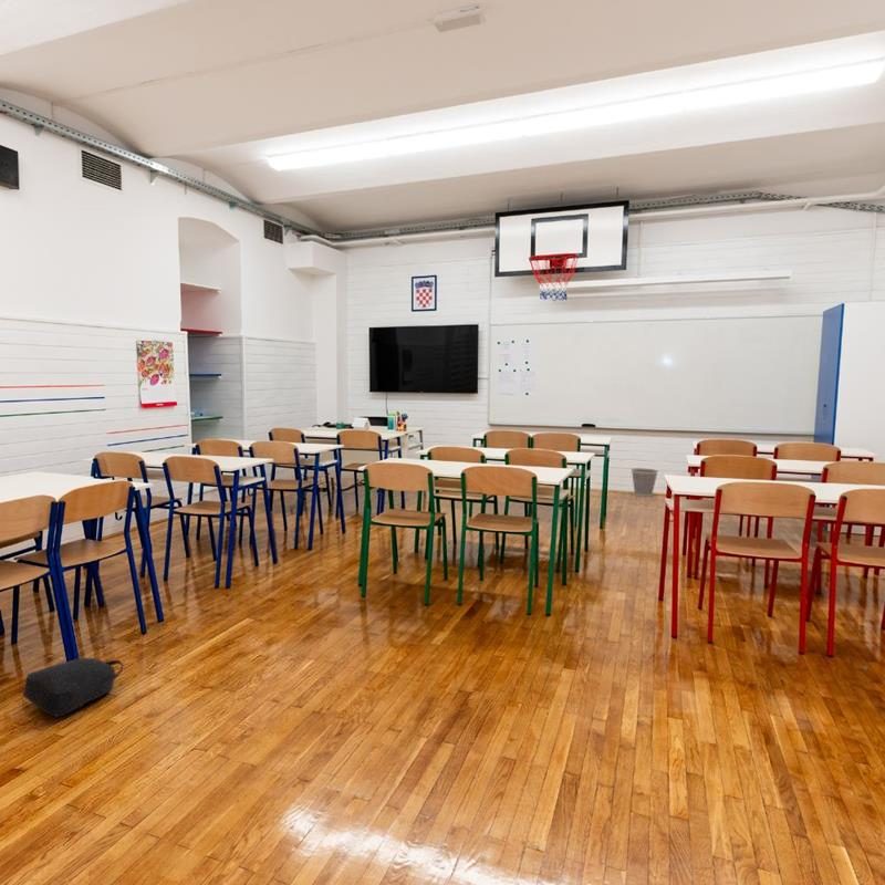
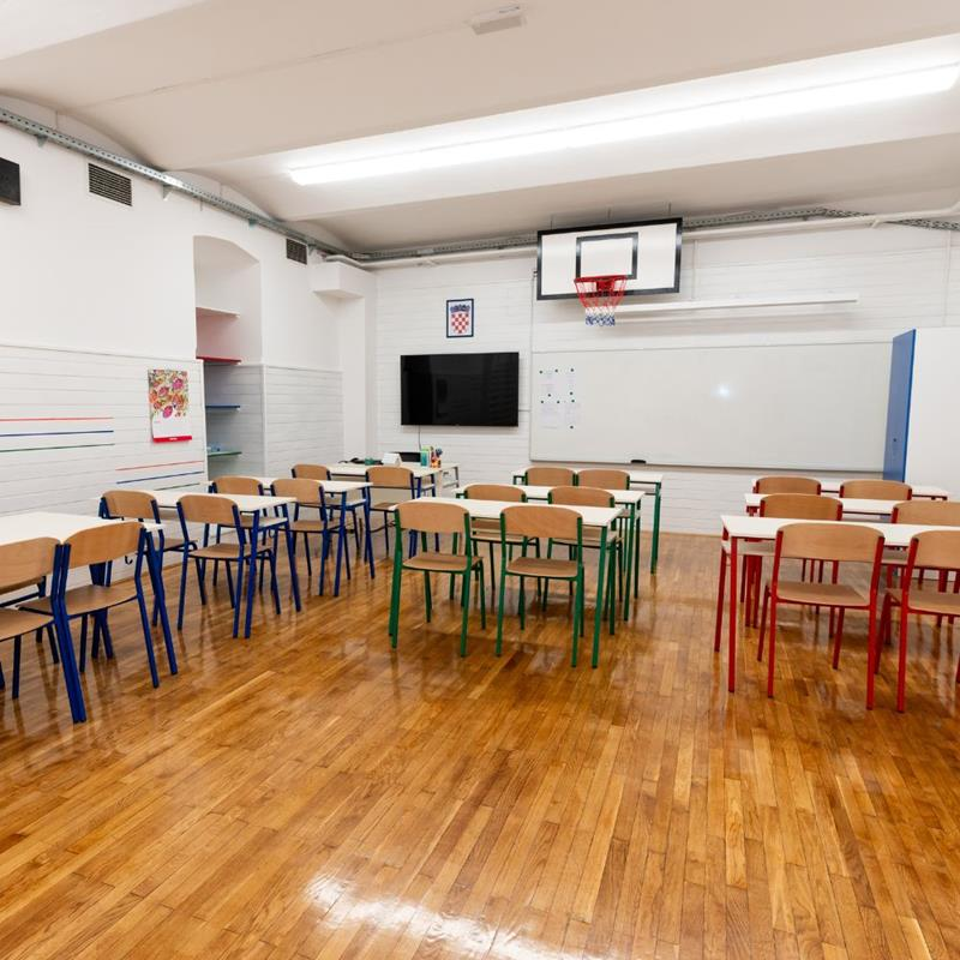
- backpack (79, 679)
- wastebasket (644, 482)
